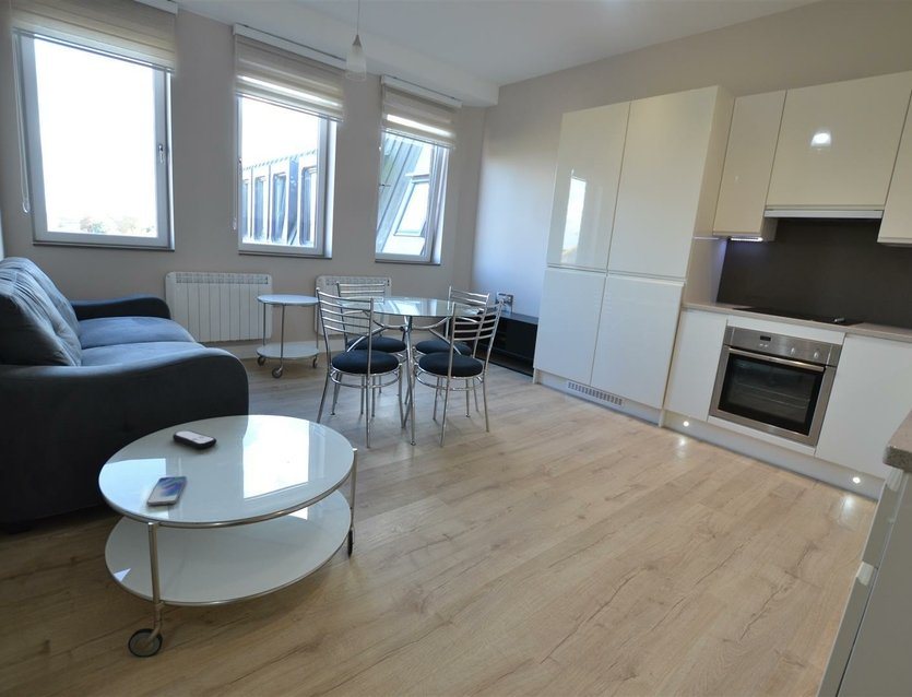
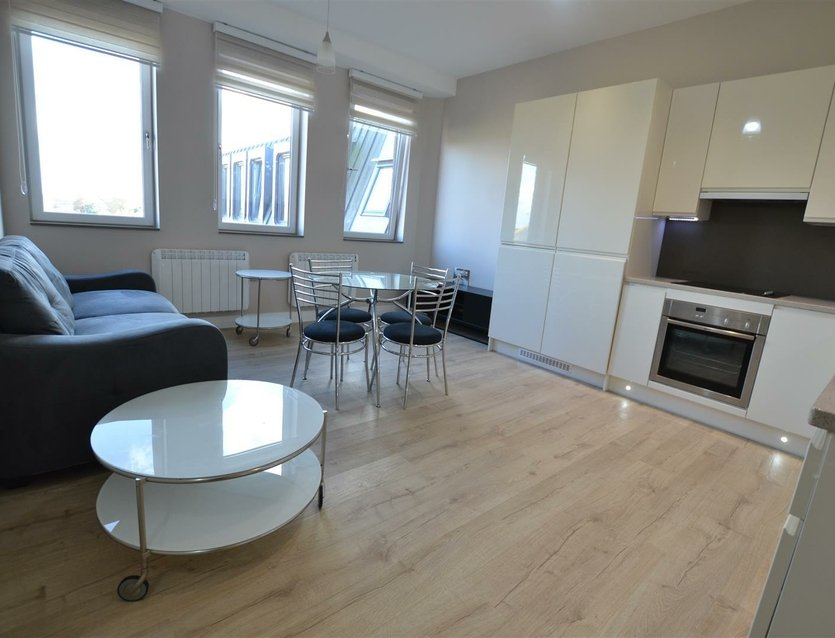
- remote control (193, 438)
- smartphone (167, 489)
